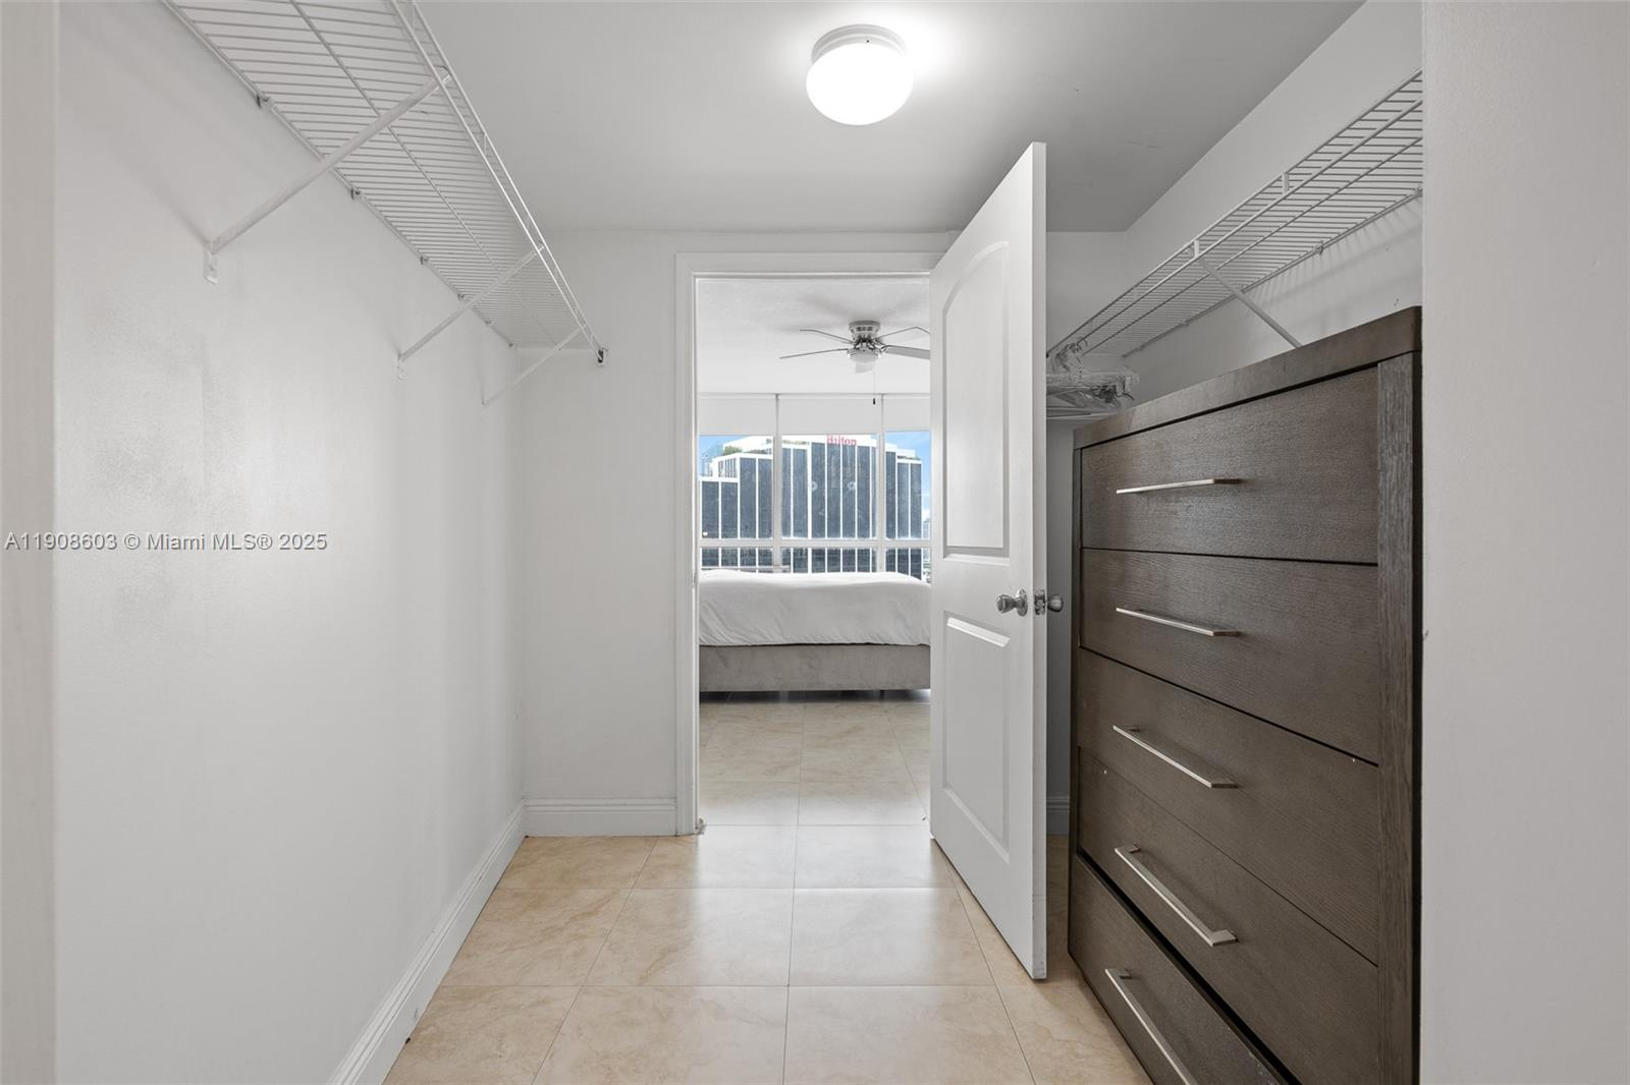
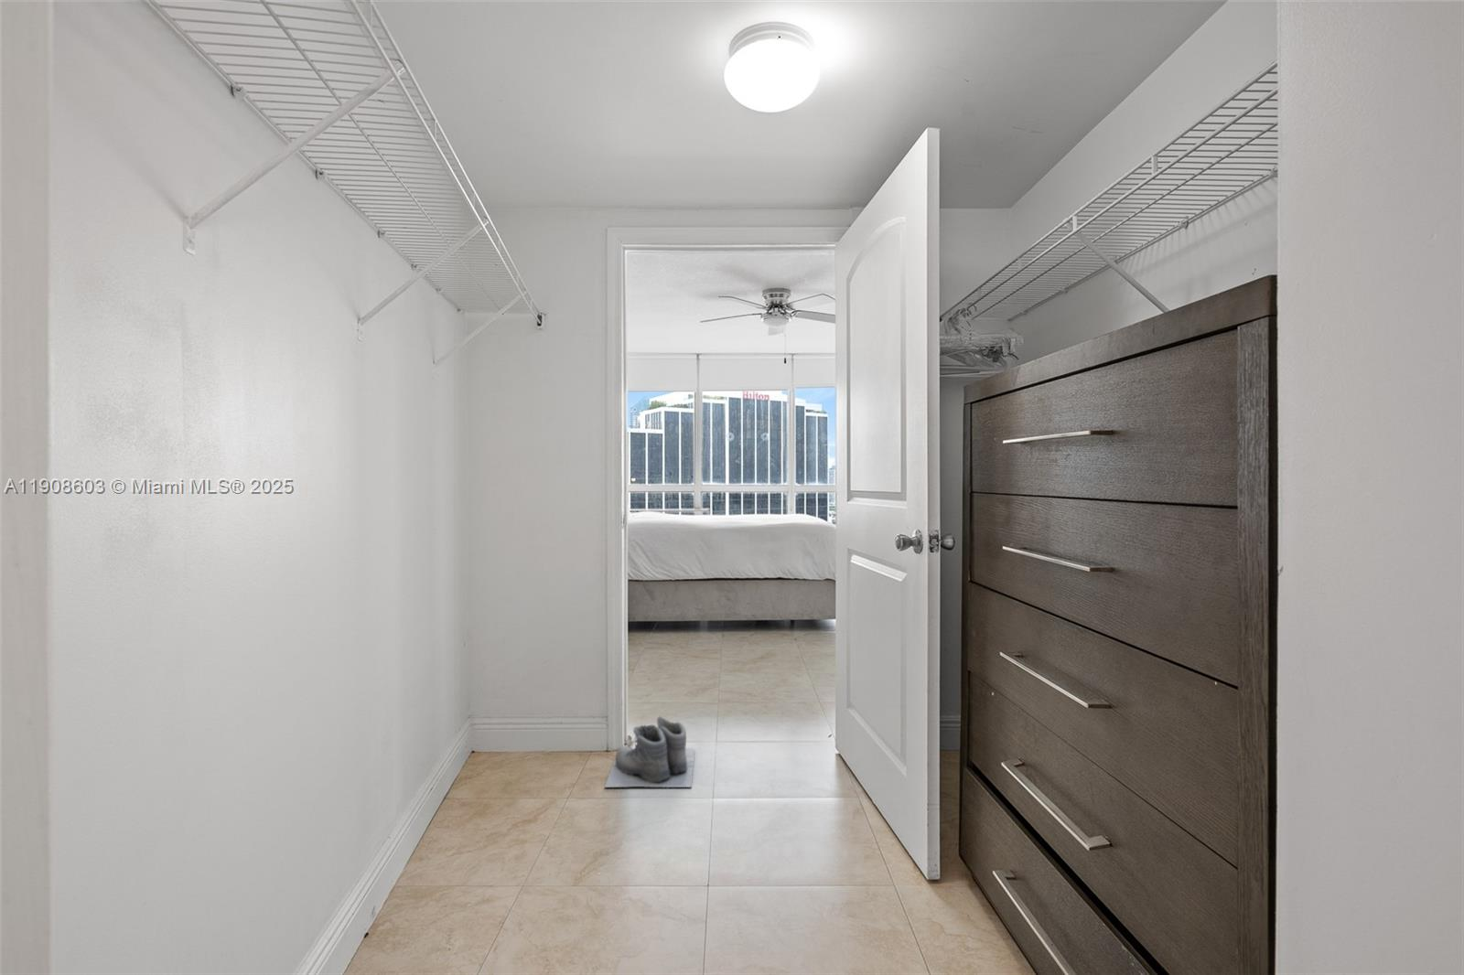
+ boots (652, 743)
